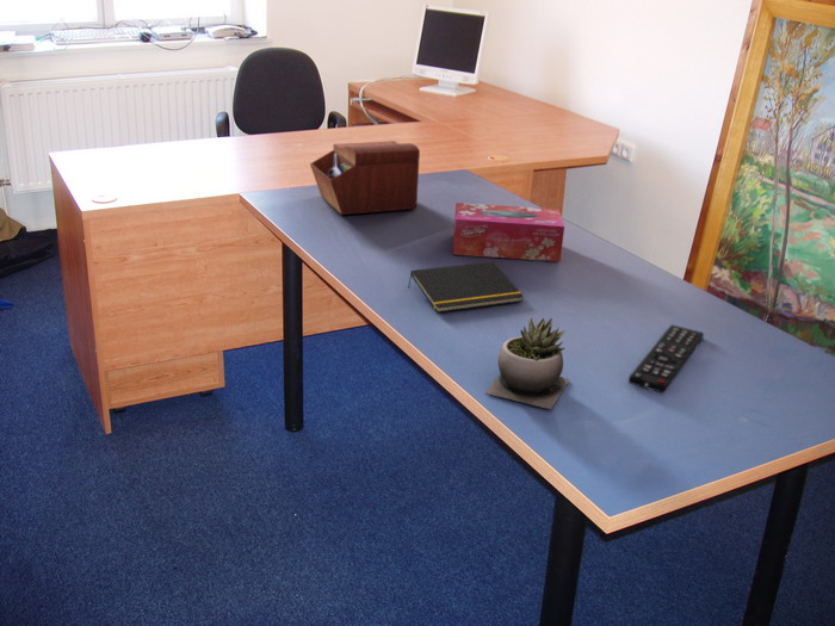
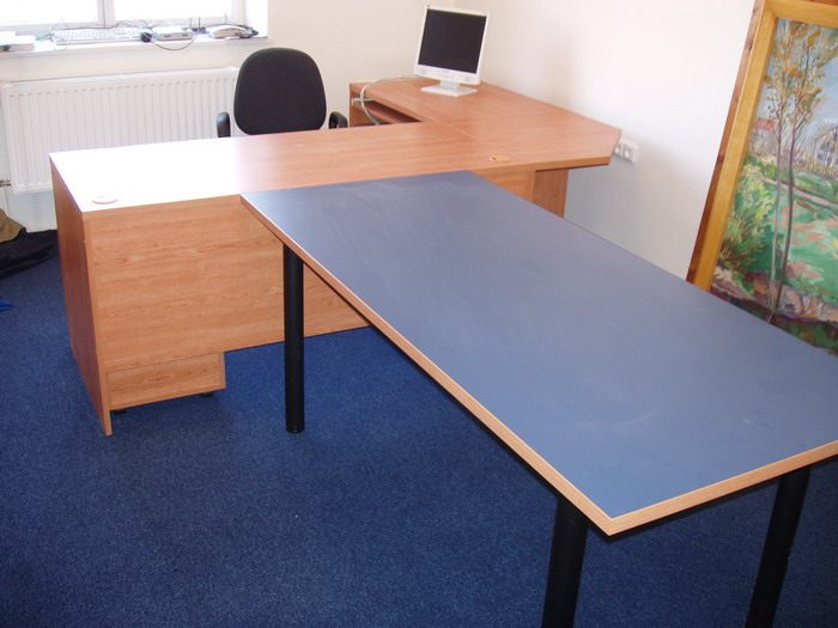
- sewing box (363, 172)
- tissue box (507, 231)
- remote control (668, 355)
- notepad (466, 285)
- succulent plant (531, 353)
